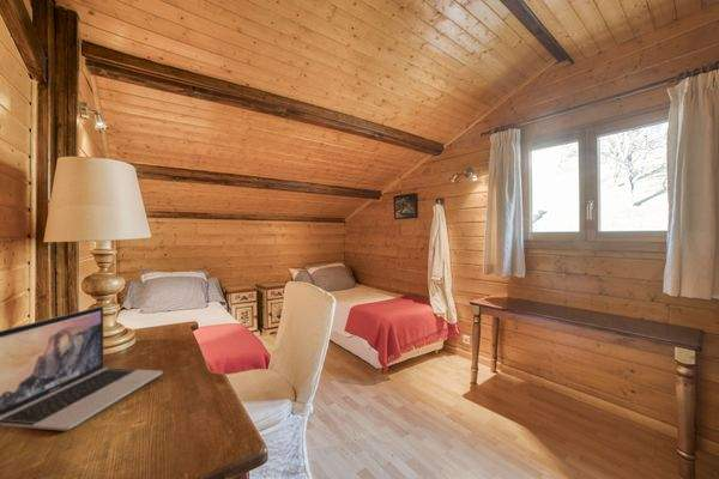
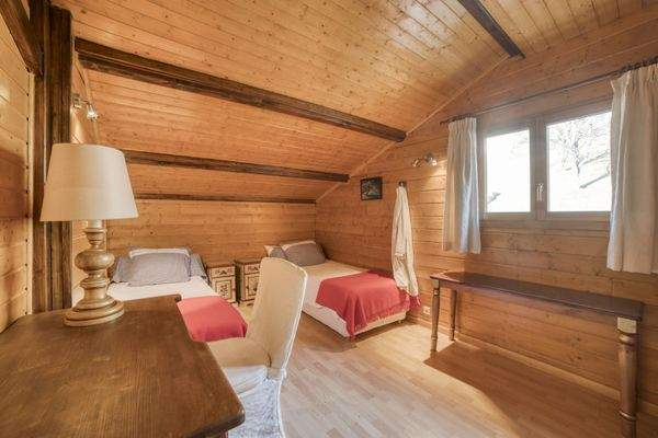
- laptop (87, 357)
